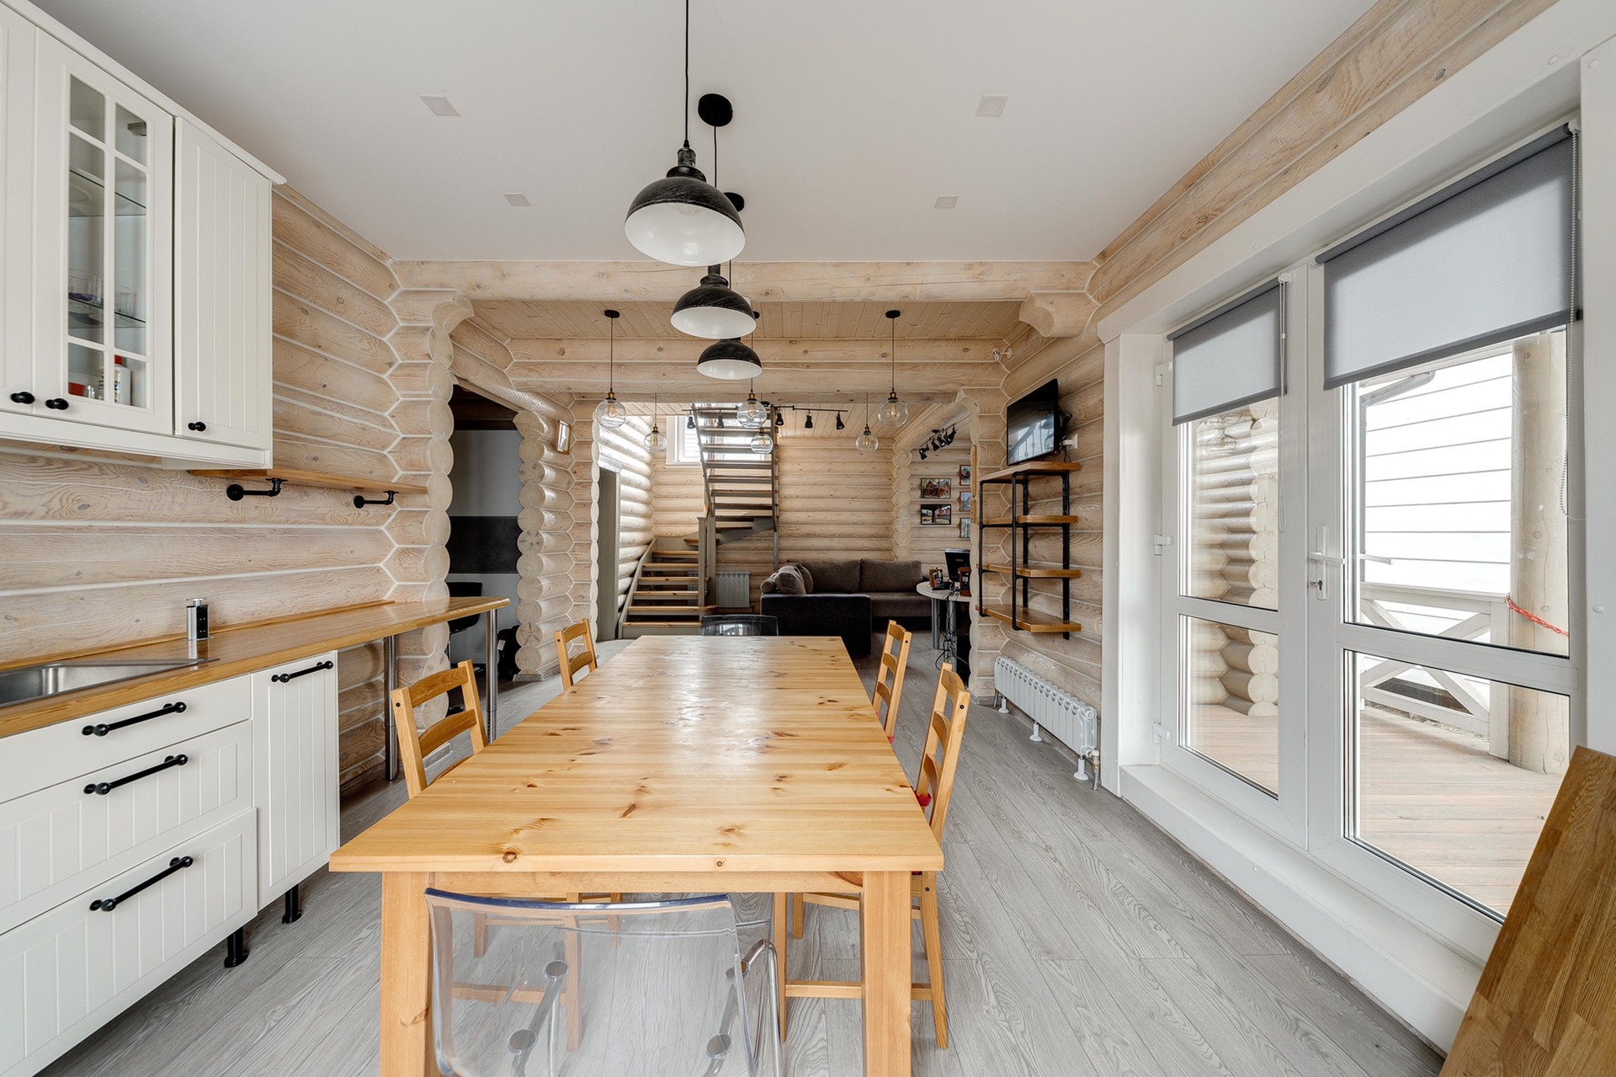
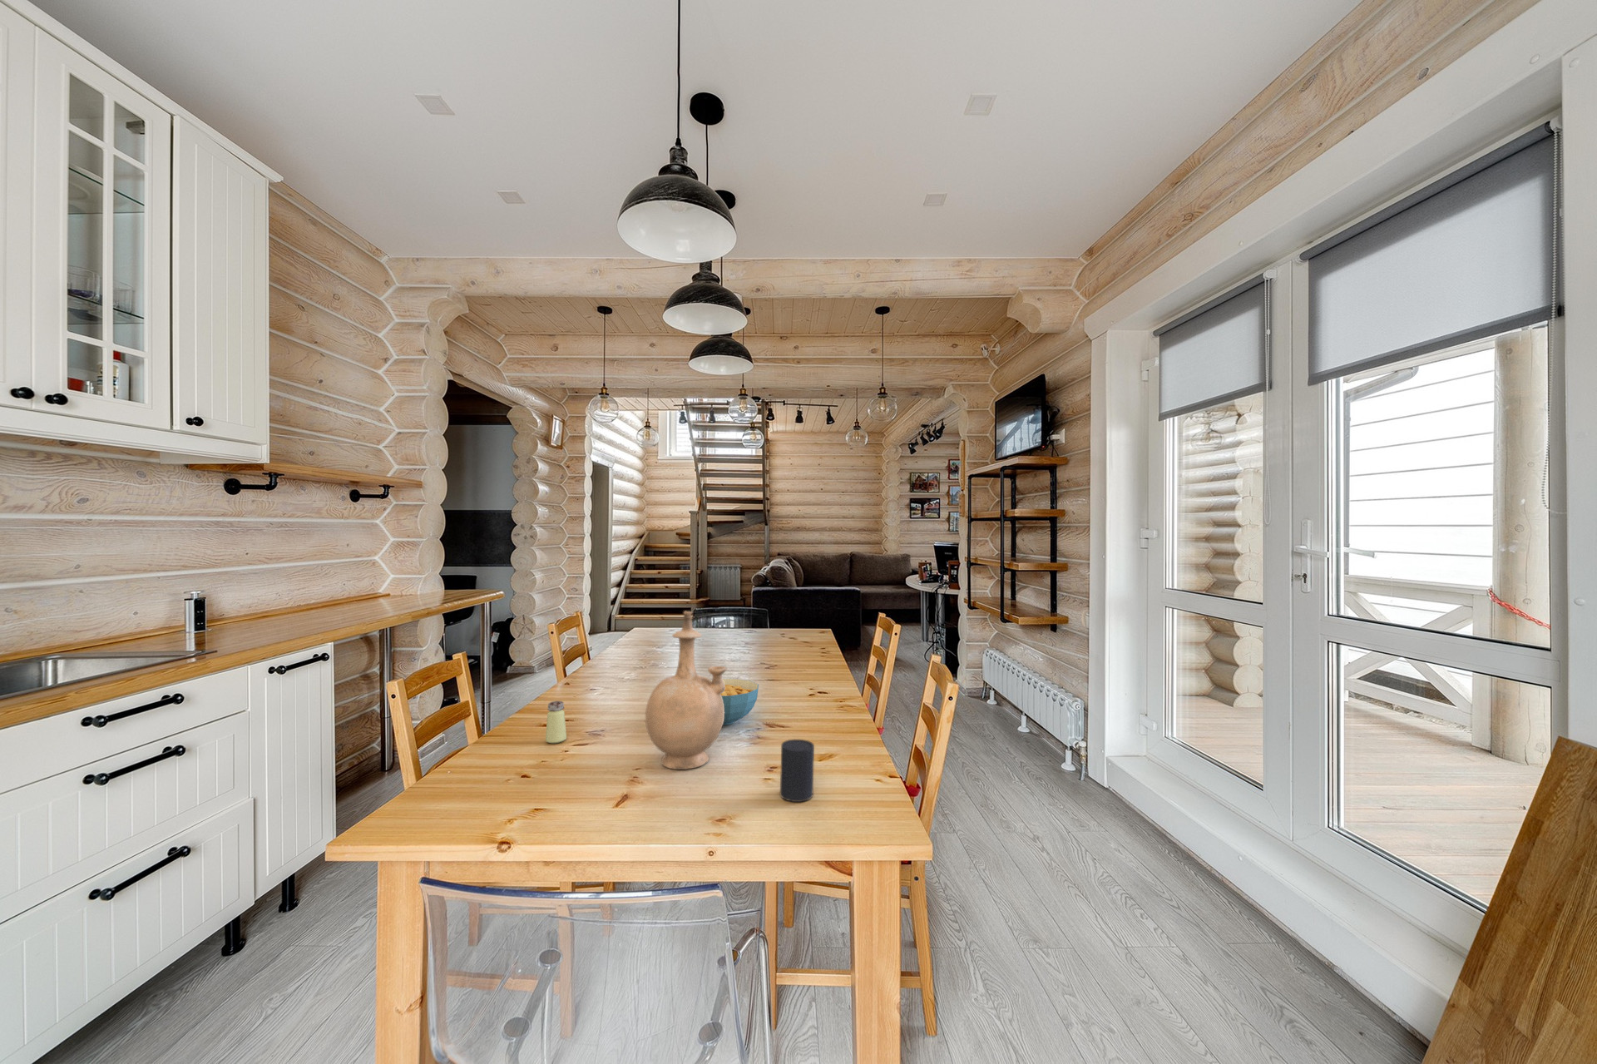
+ saltshaker (556, 721)
+ cereal bowl (723, 704)
+ vase (686, 685)
+ cup (797, 770)
